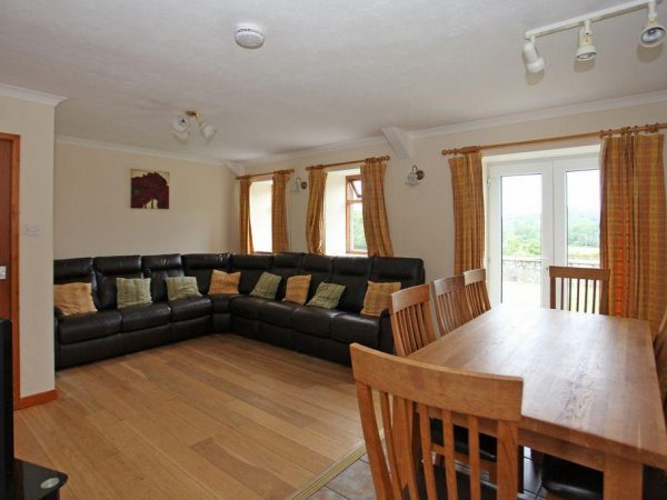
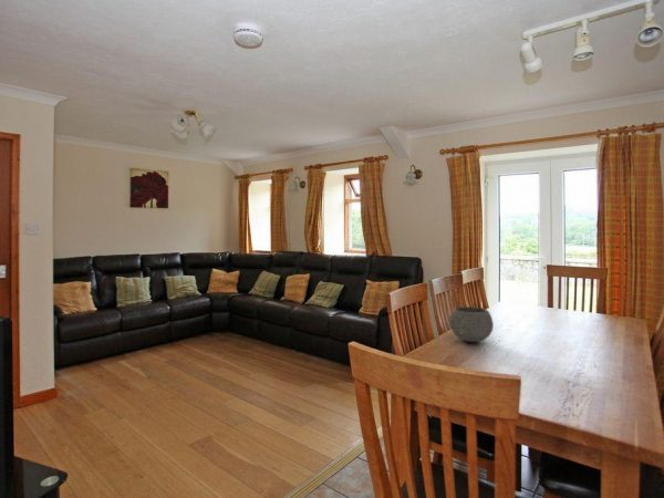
+ bowl (470, 324)
